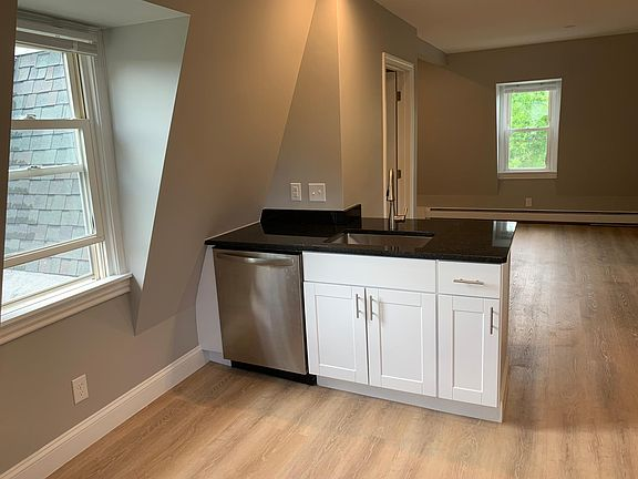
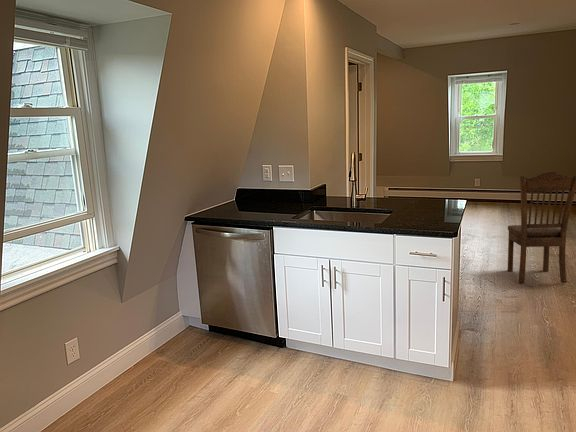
+ dining chair (537, 224)
